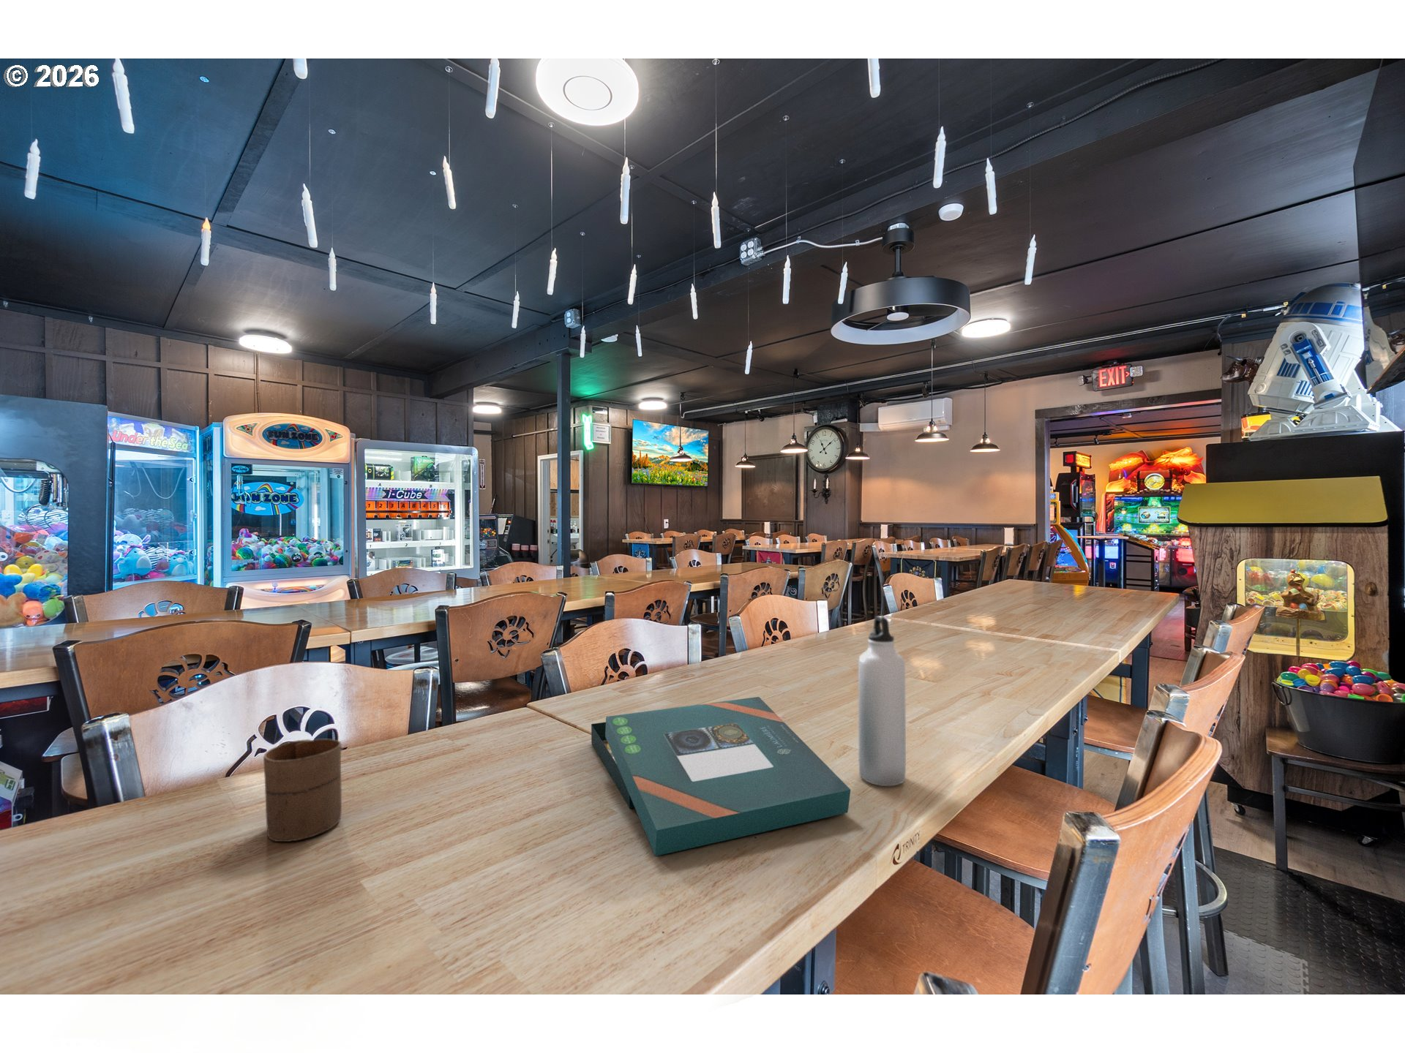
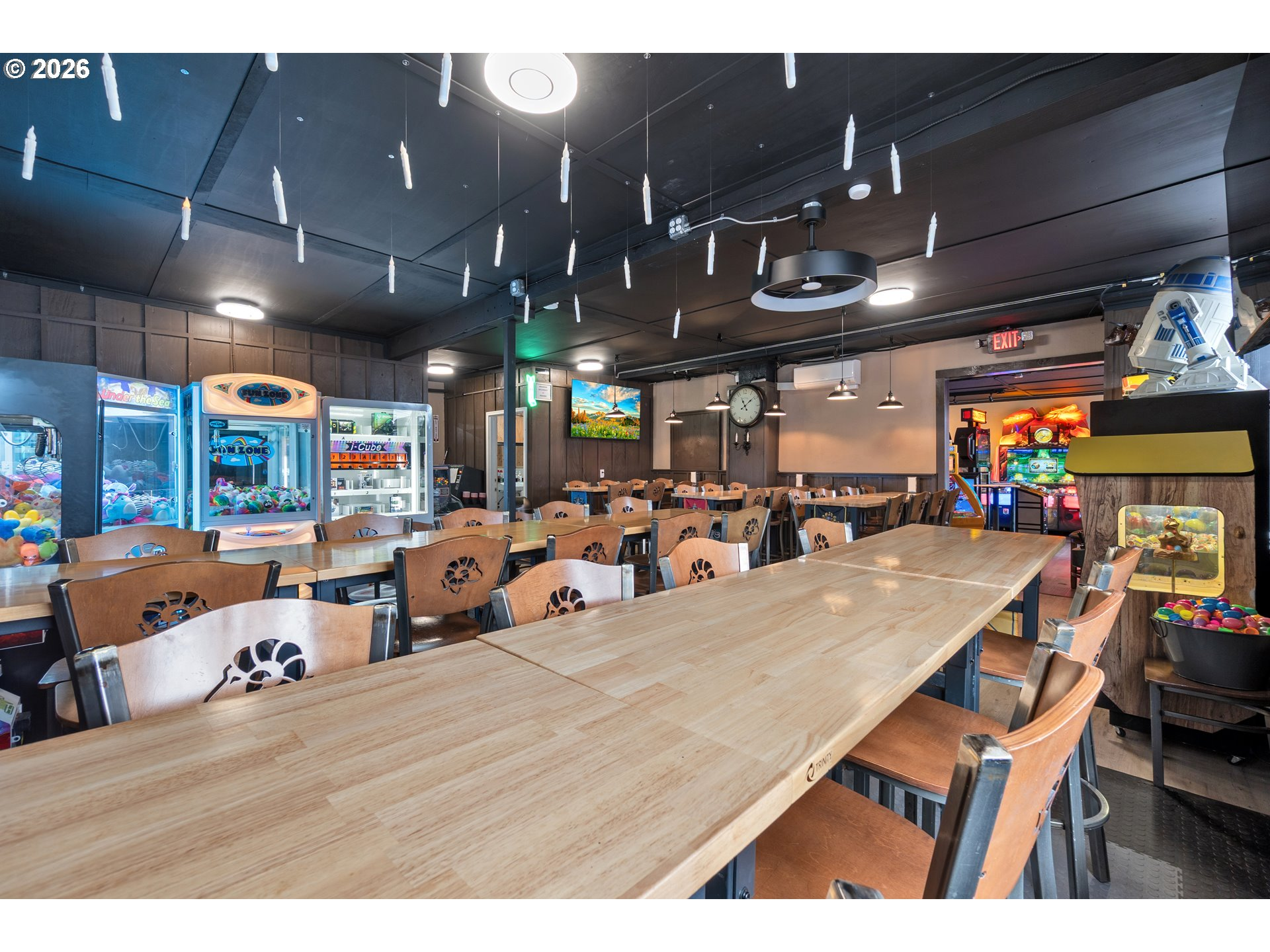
- water bottle (881, 697)
- board game (701, 746)
- cup (303, 786)
